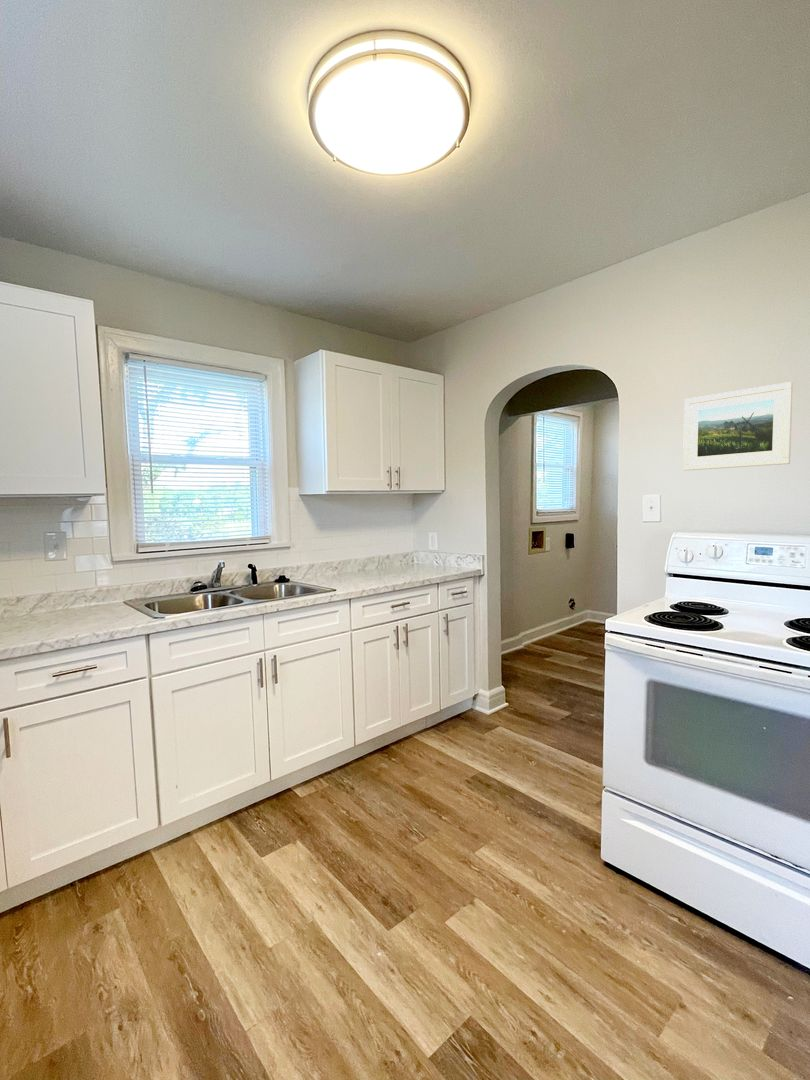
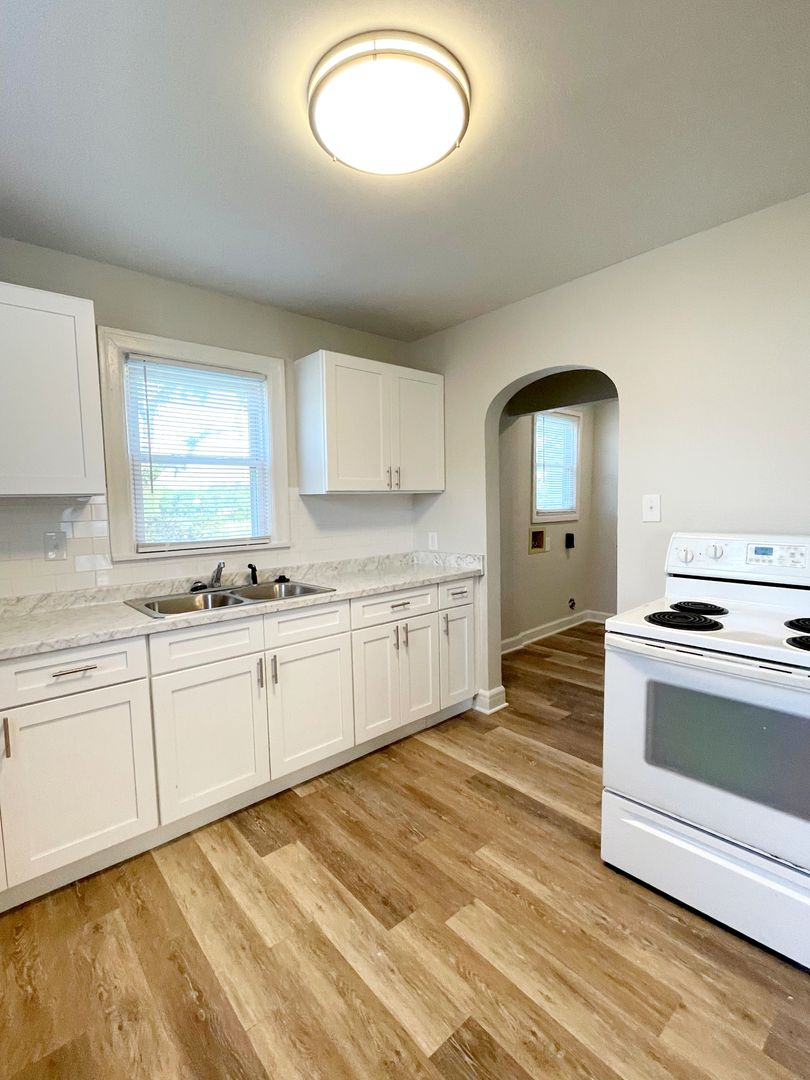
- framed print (733, 429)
